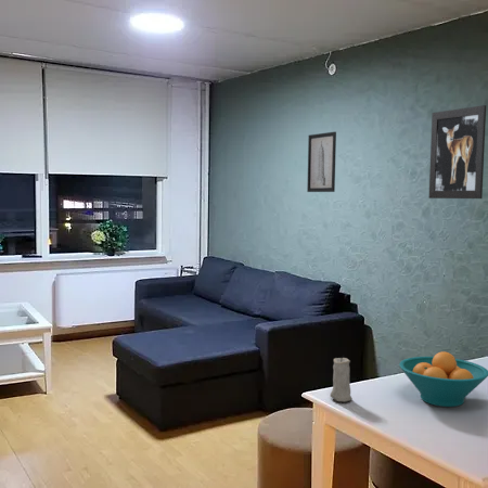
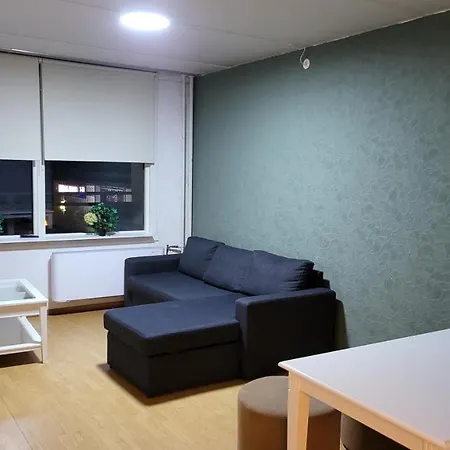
- wall art (321, 163)
- candle (342, 376)
- wall art (455, 154)
- fruit bowl (442, 376)
